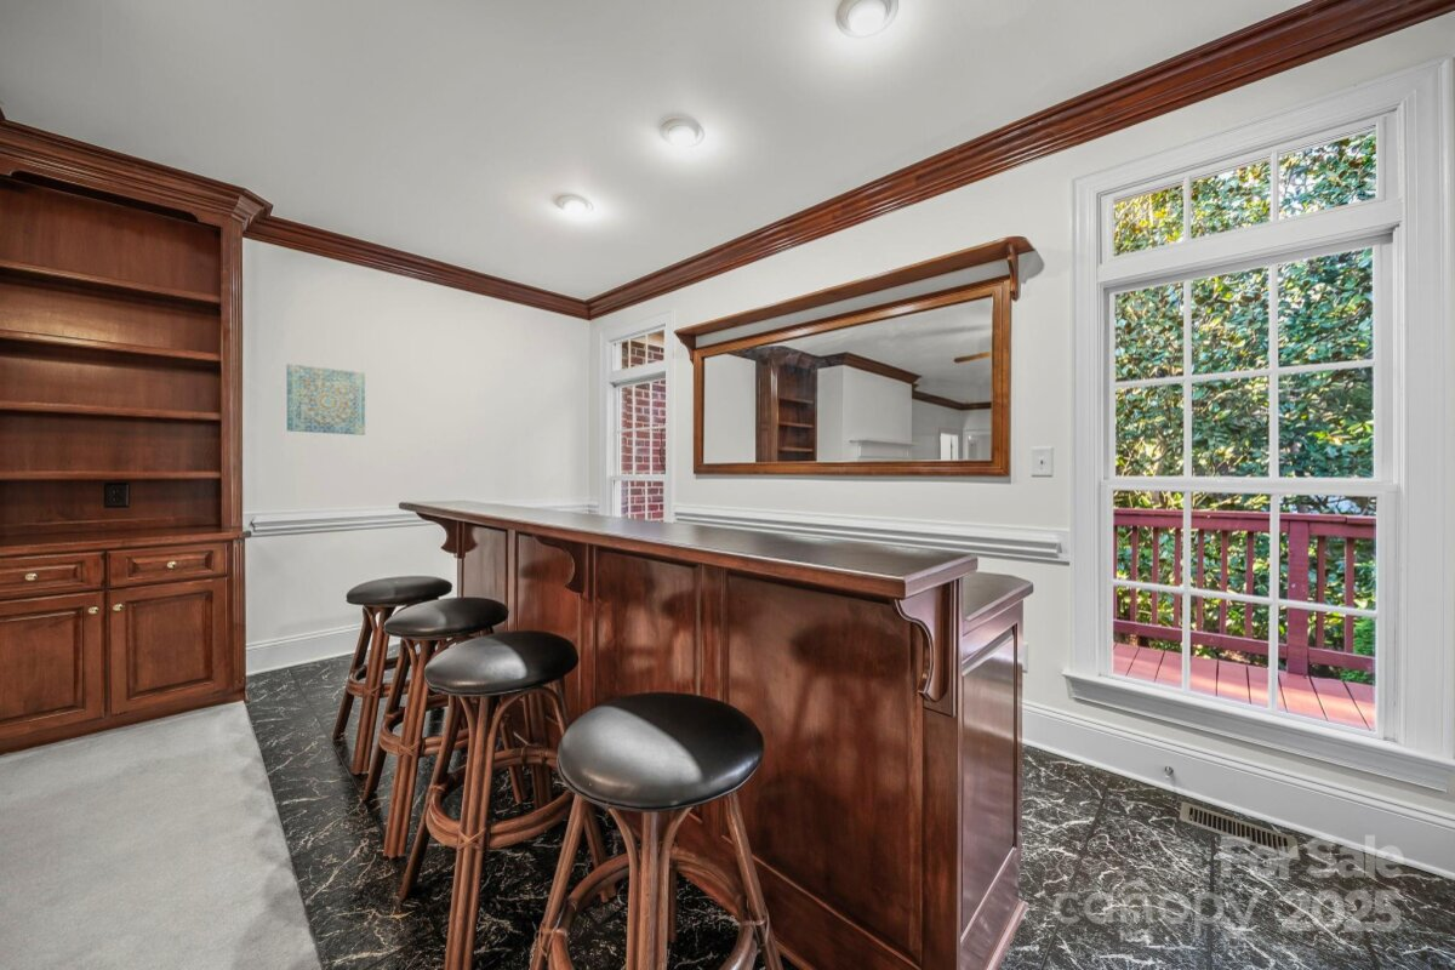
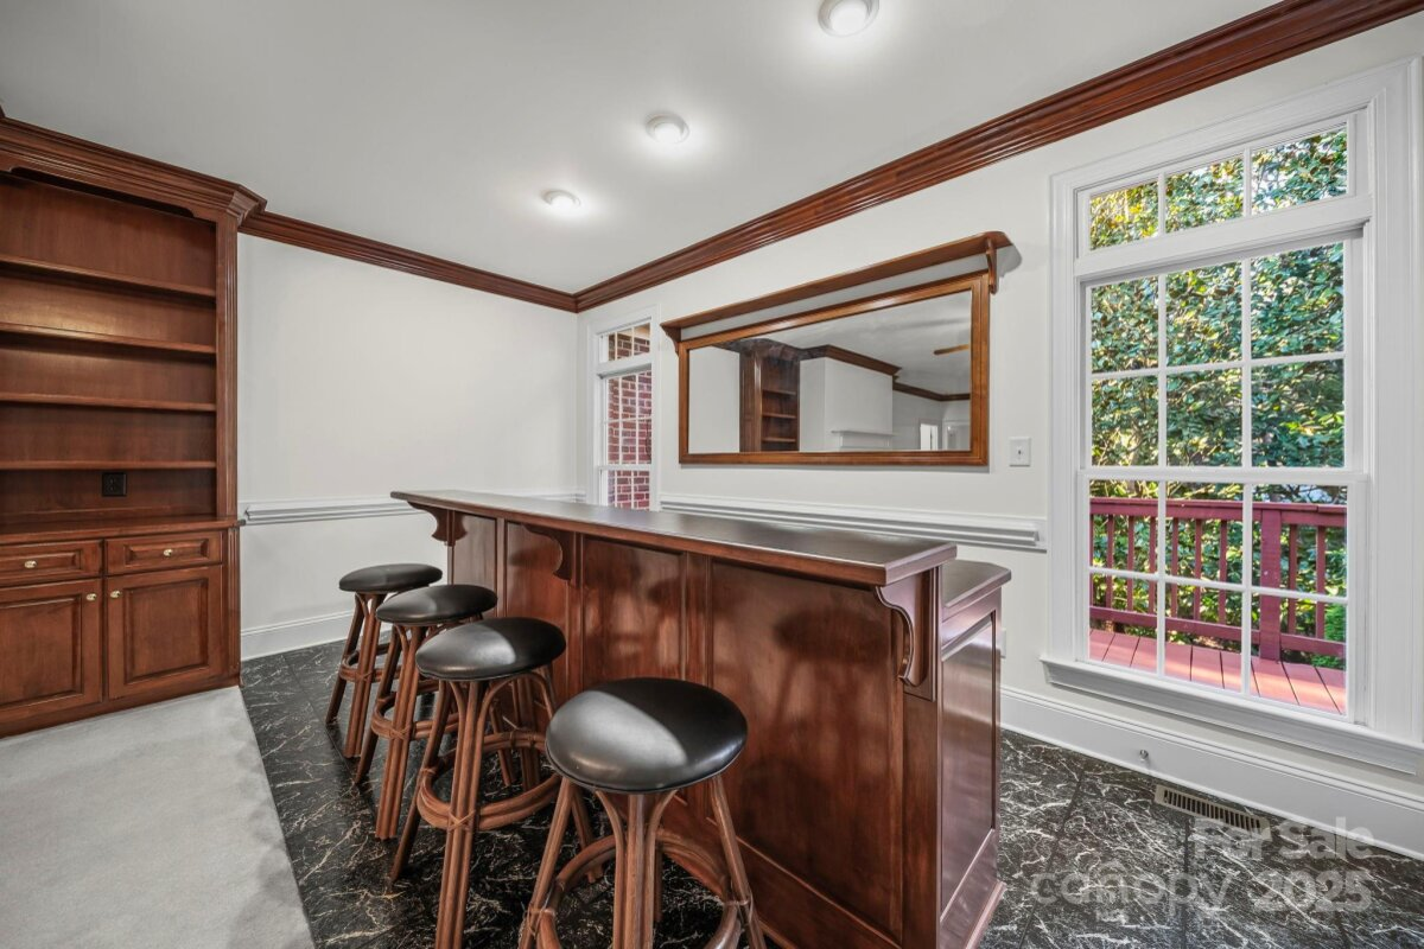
- wall art (327, 400)
